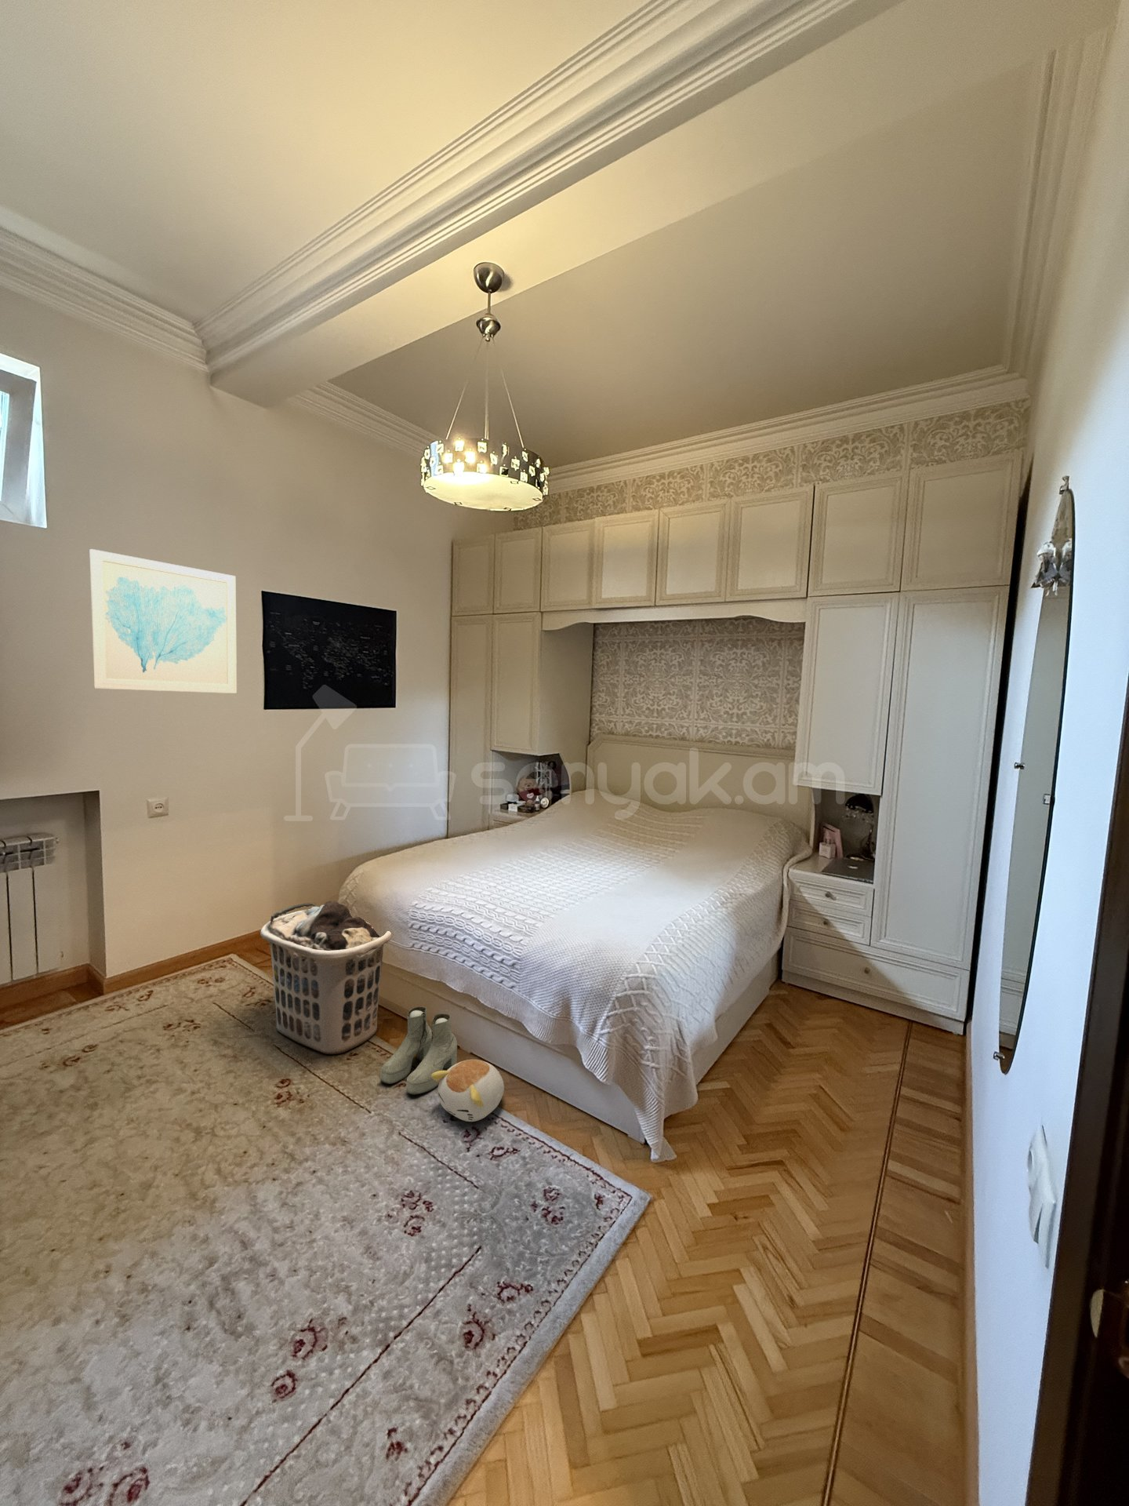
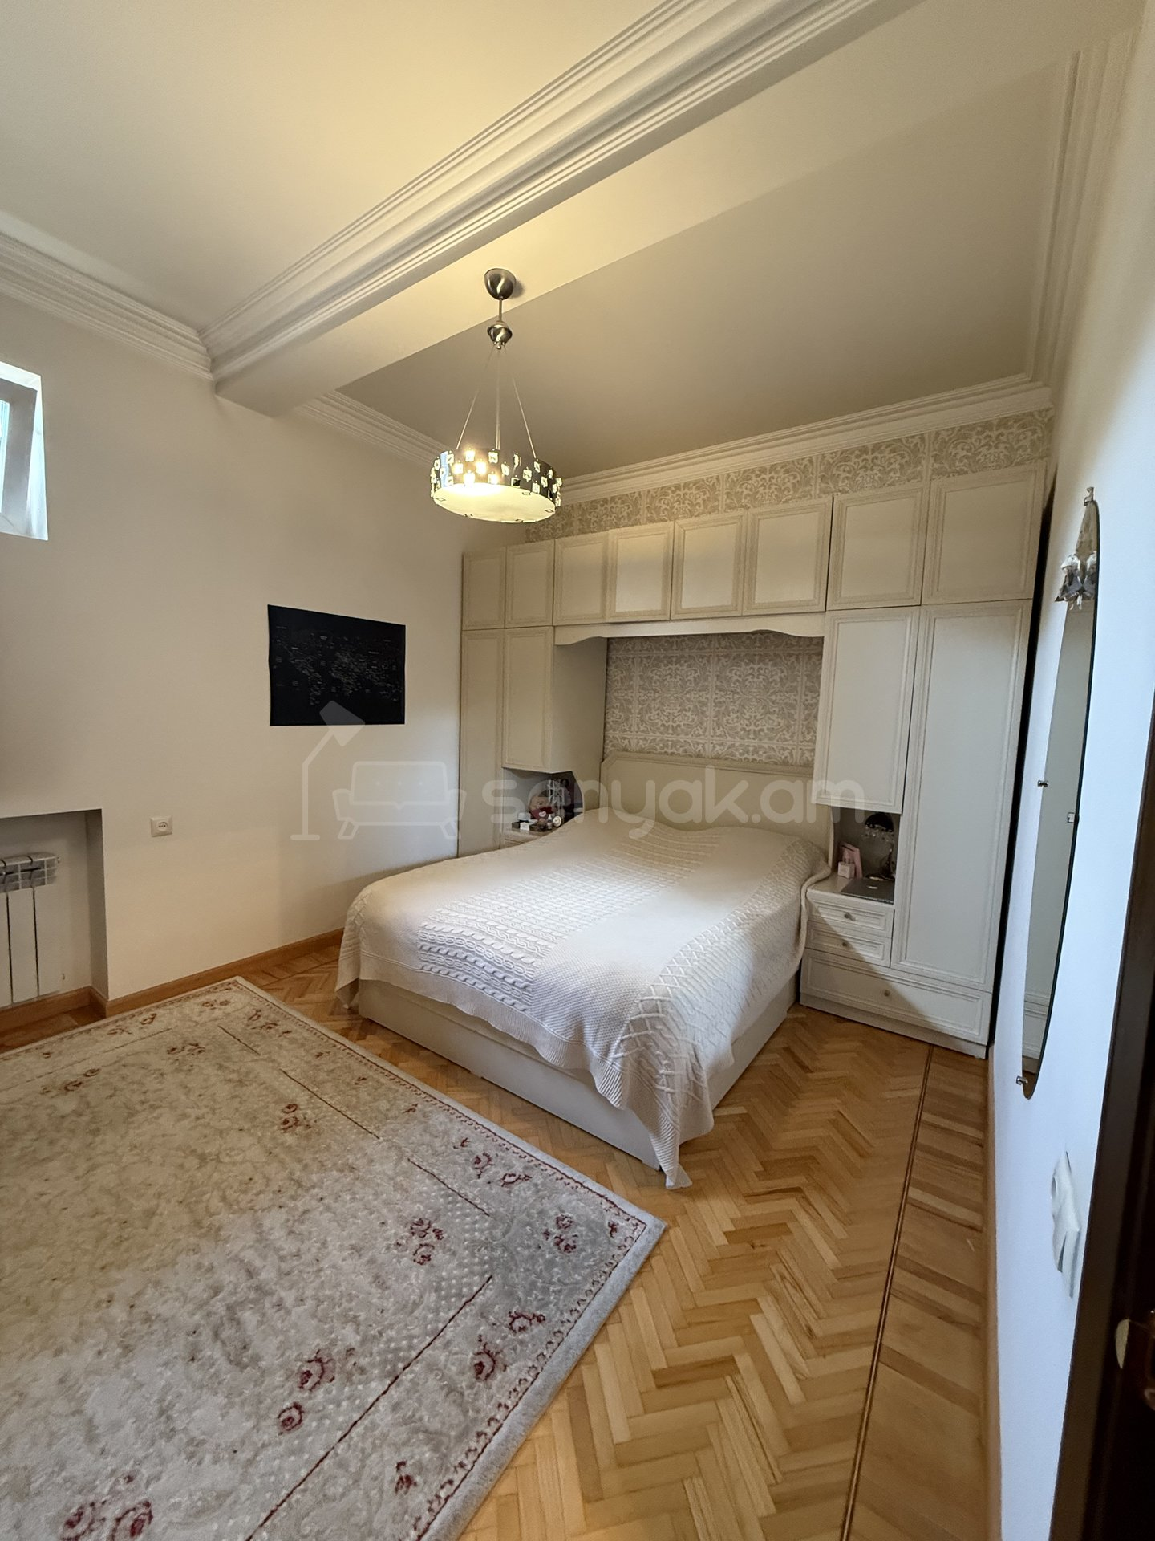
- clothes hamper (327, 968)
- boots (420, 1046)
- wall art (170, 627)
- plush toy (476, 1083)
